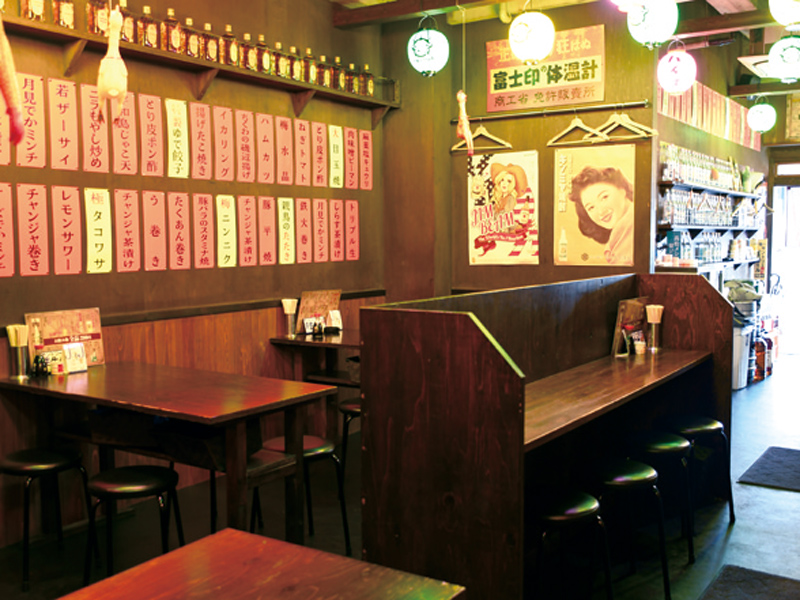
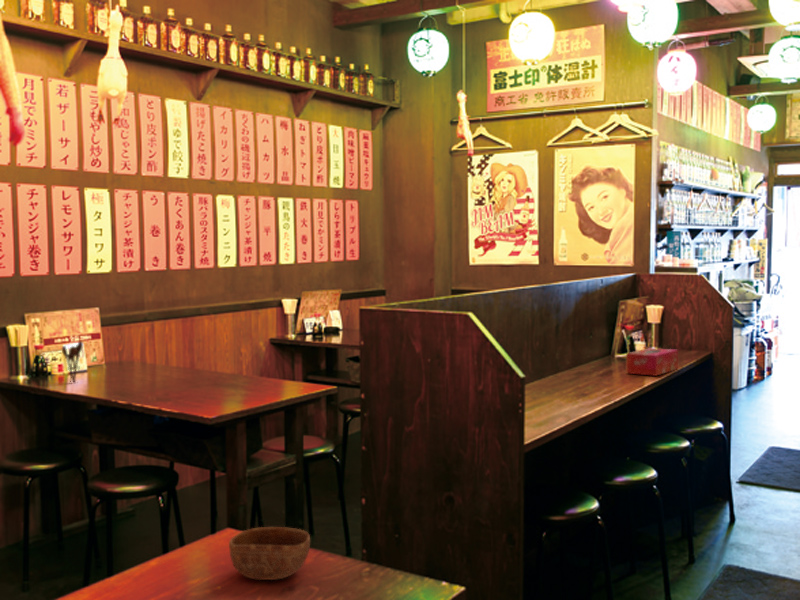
+ tissue box (652, 361)
+ bowl (270, 554)
+ utensil holder (73, 361)
